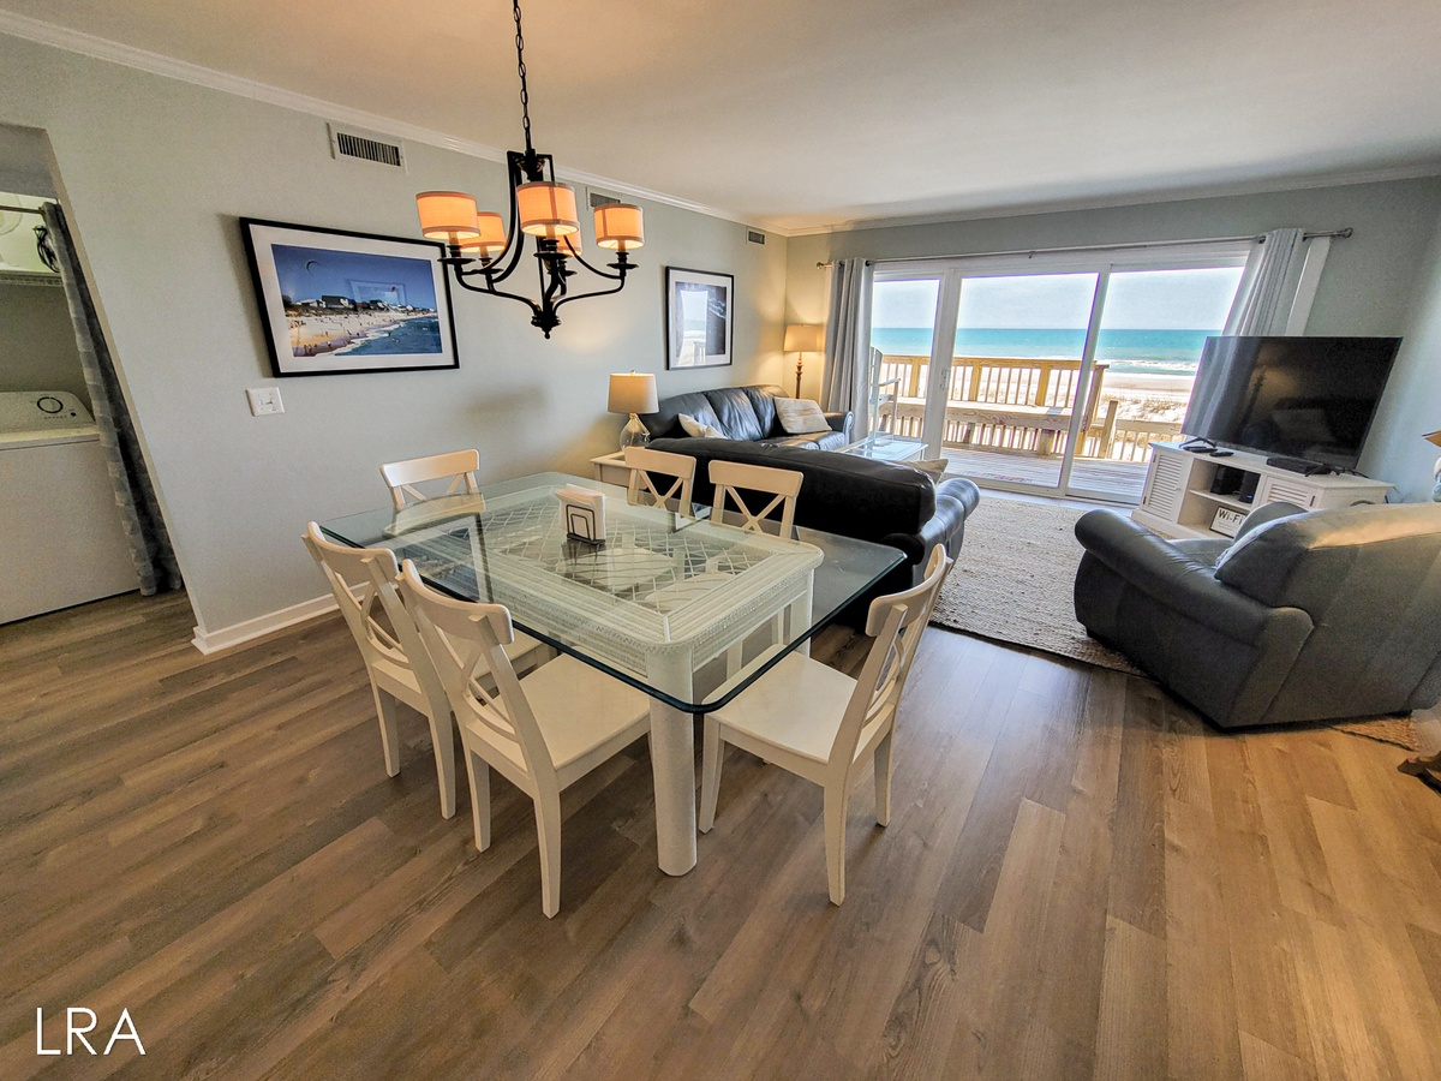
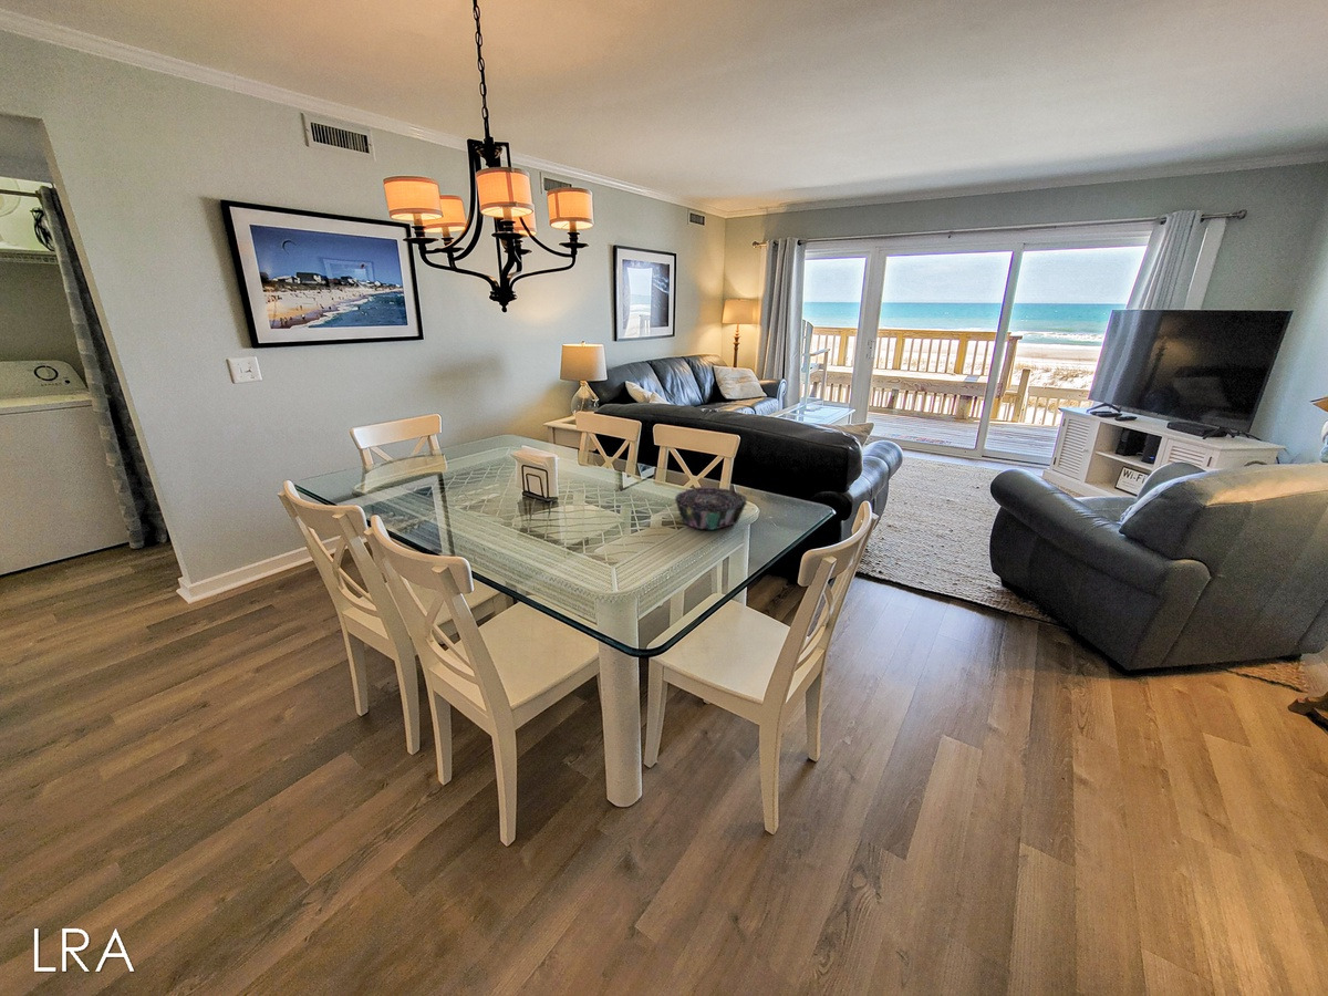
+ decorative bowl (709, 509)
